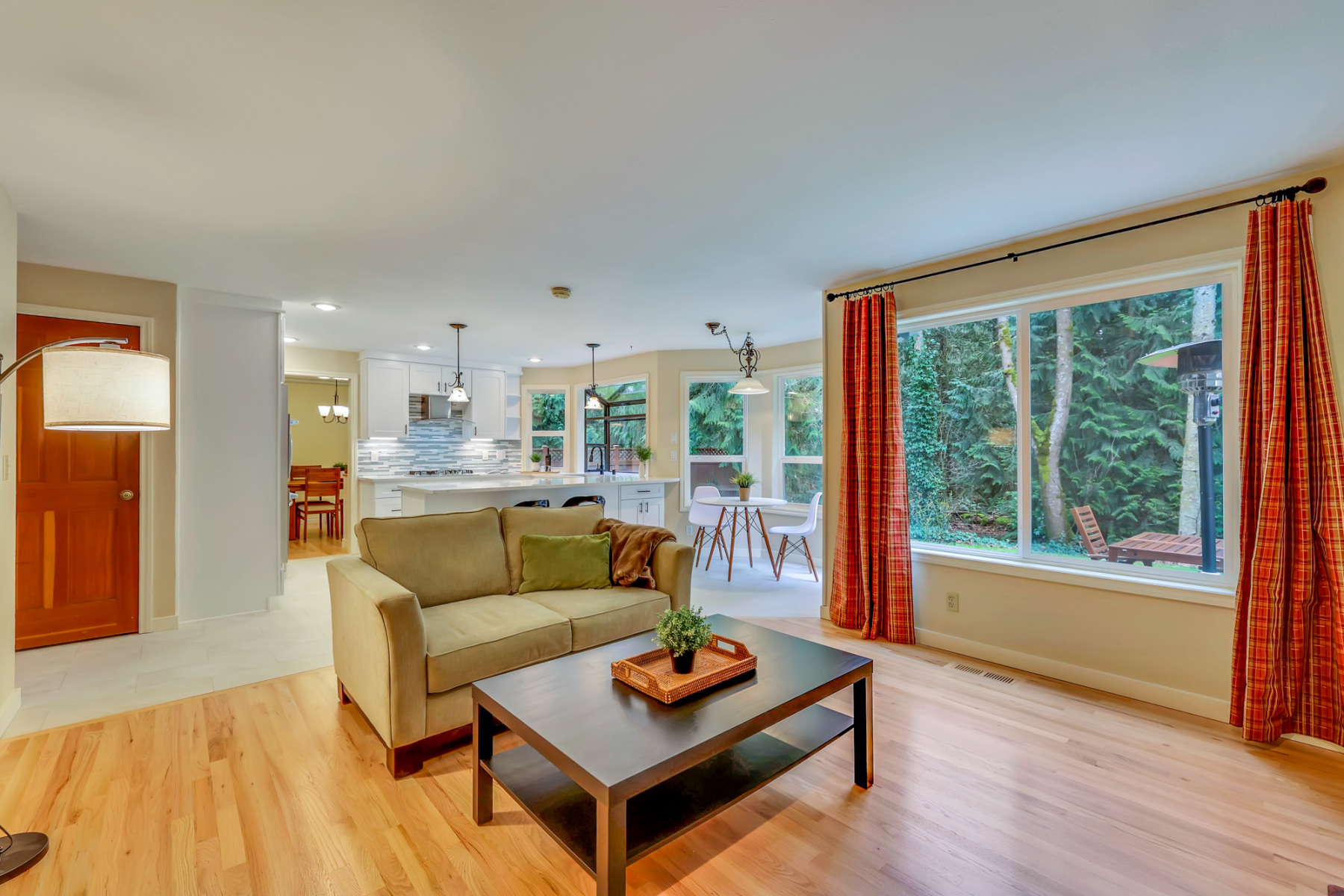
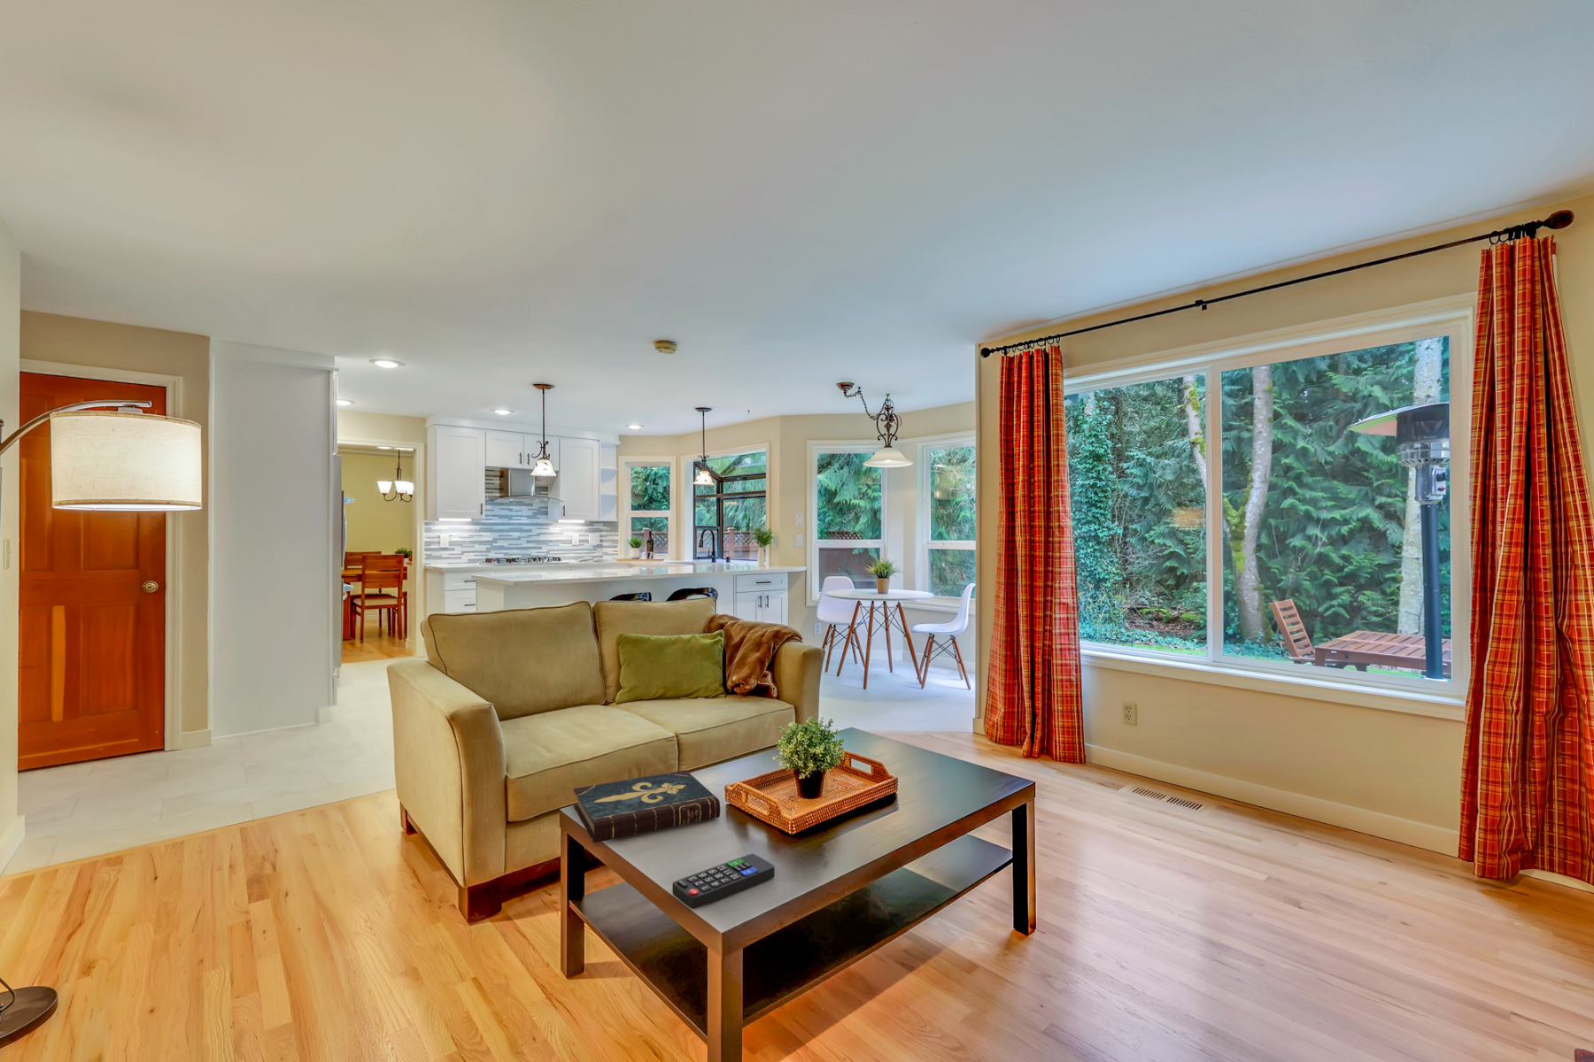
+ book (645, 804)
+ remote control (725, 878)
